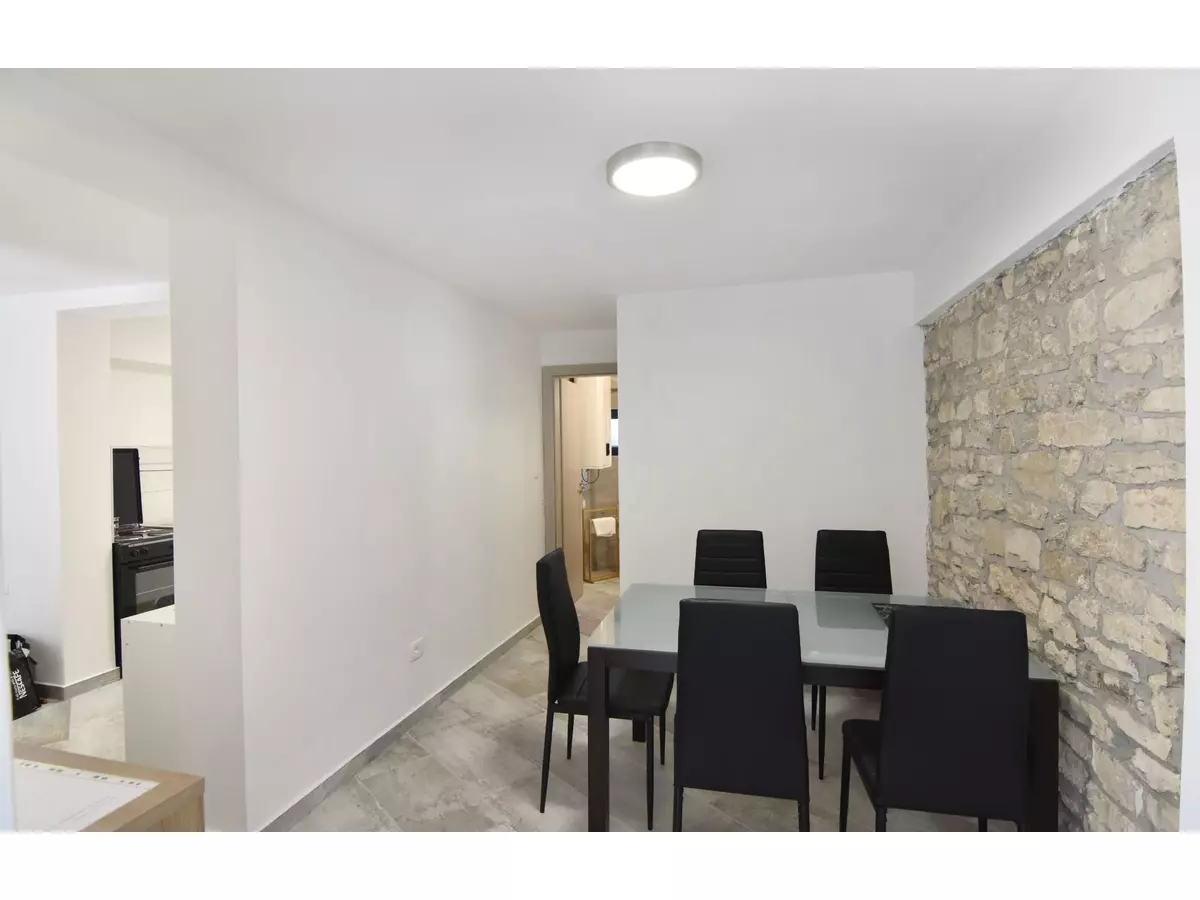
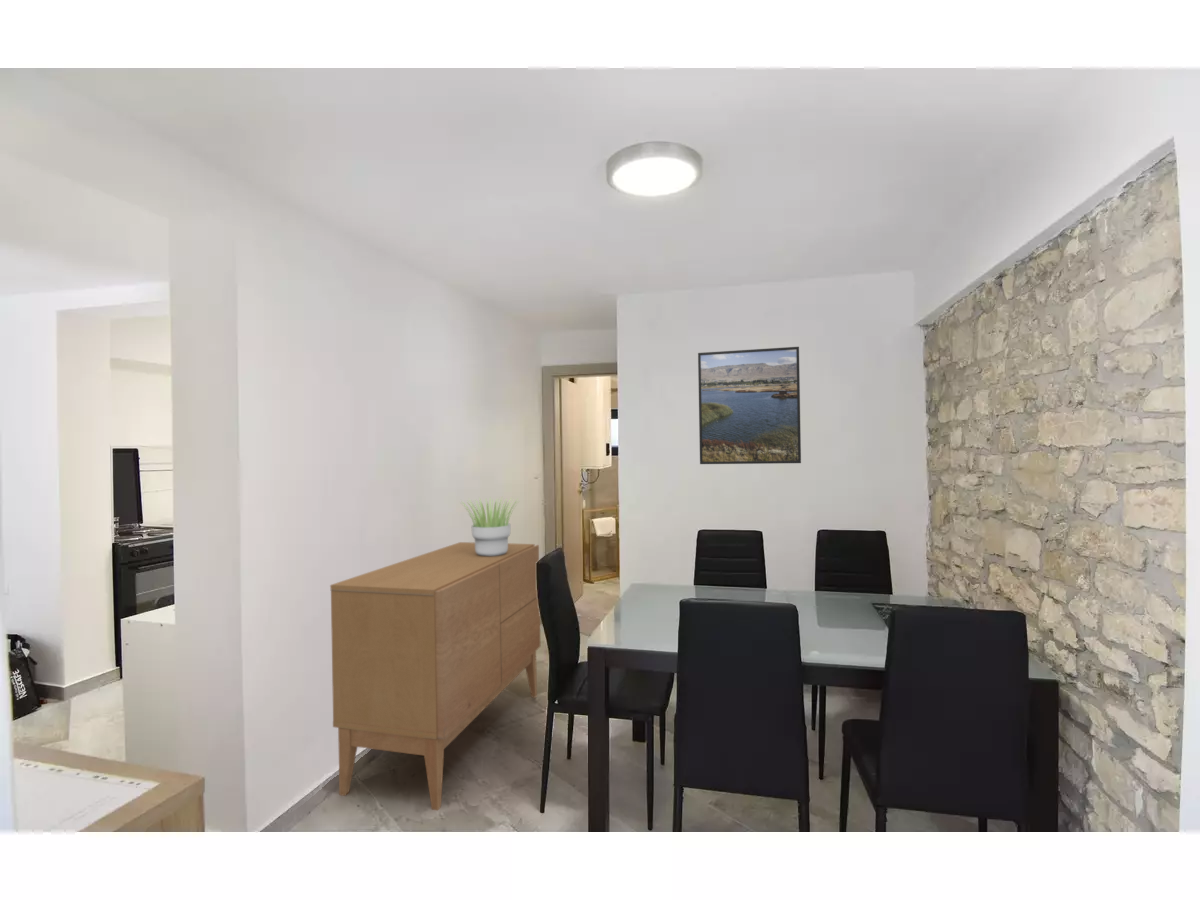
+ potted plant (490, 526)
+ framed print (748, 406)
+ sideboard (453, 649)
